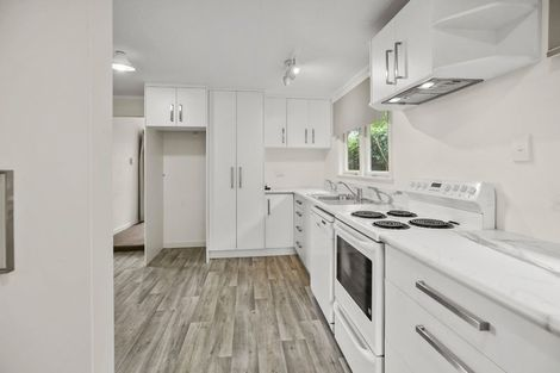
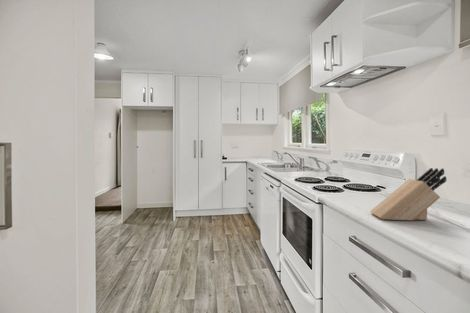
+ knife block (408, 192)
